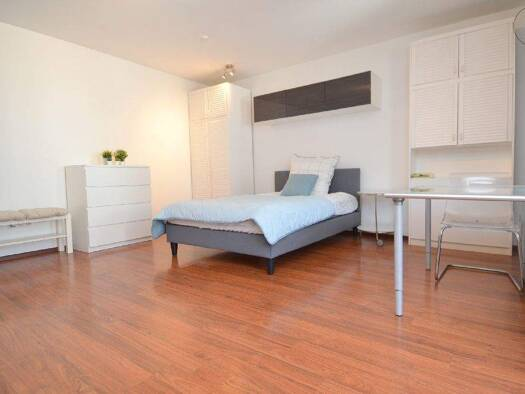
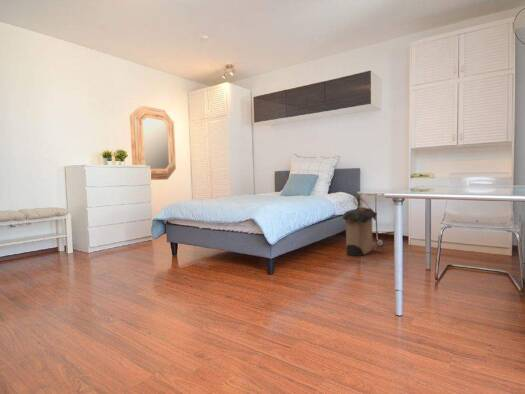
+ laundry hamper (360, 224)
+ home mirror (155, 143)
